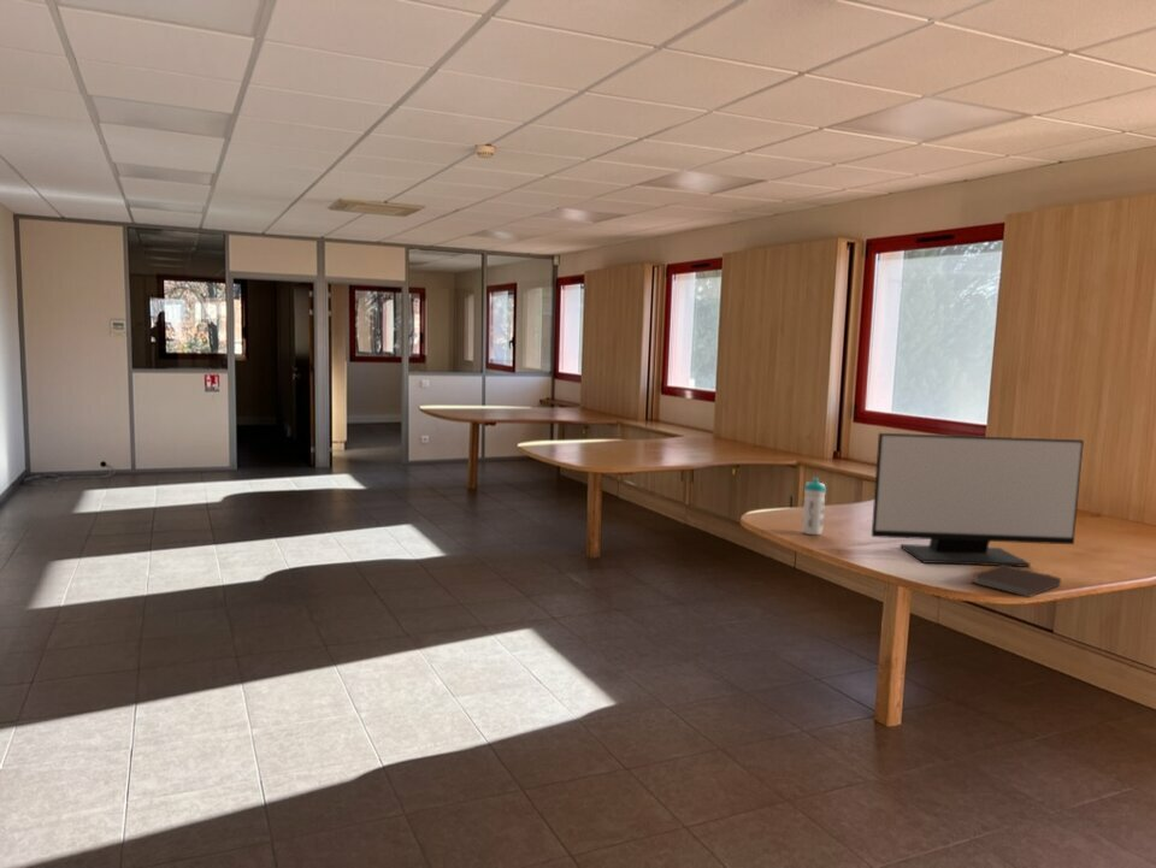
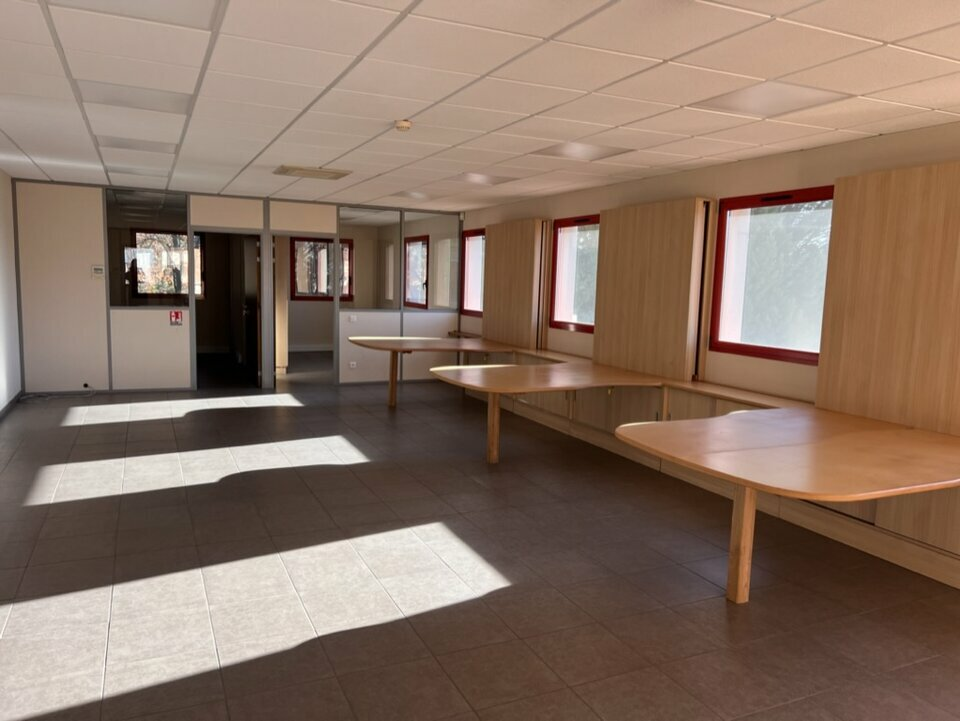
- notebook (1015, 580)
- water bottle (814, 504)
- monitor (967, 496)
